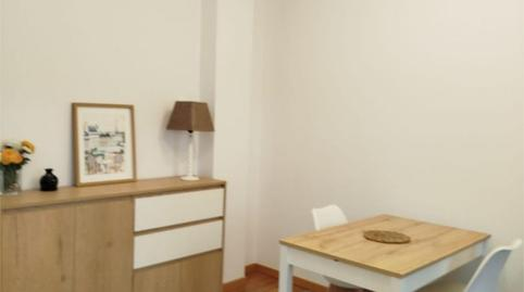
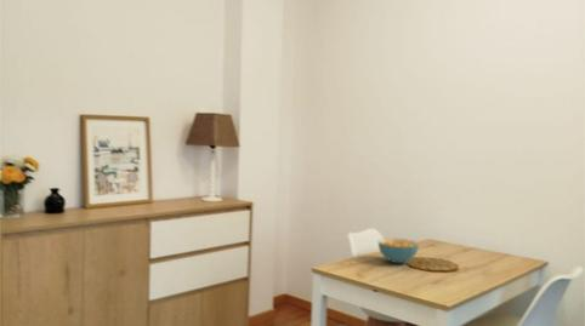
+ cereal bowl (397, 252)
